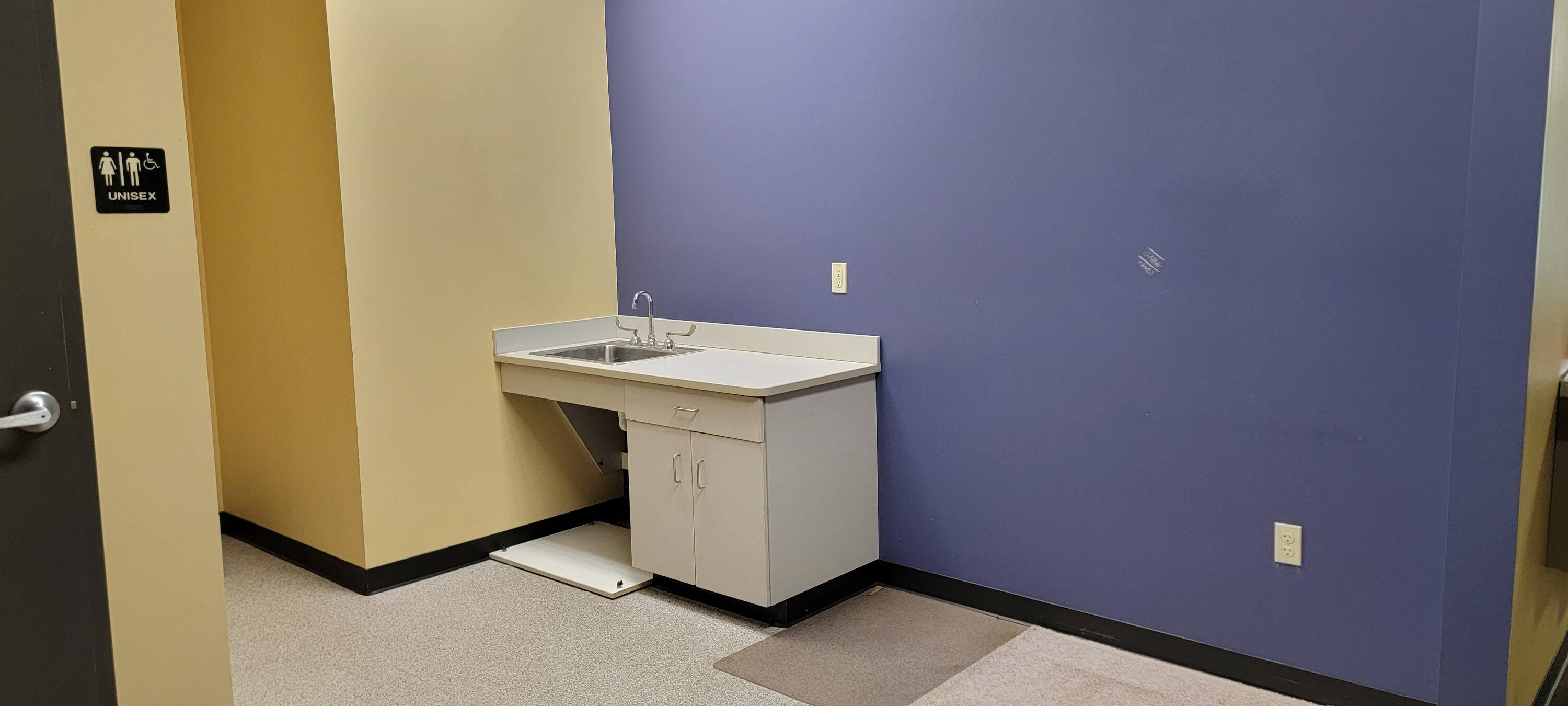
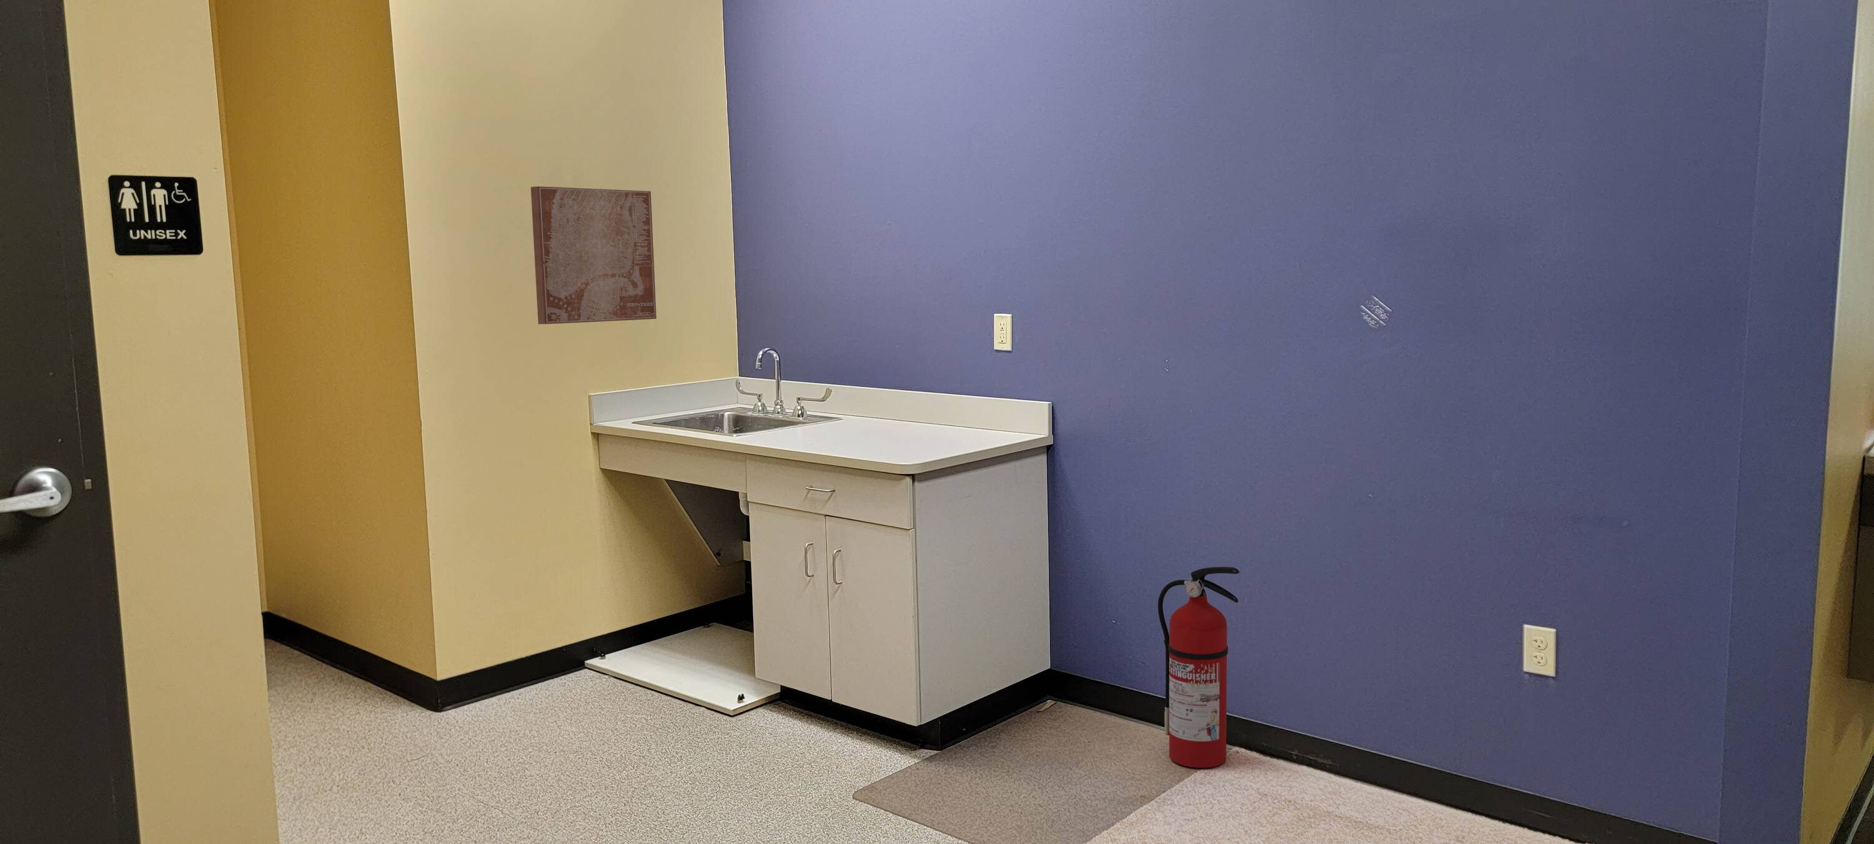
+ fire extinguisher (1196, 661)
+ wall art (596, 255)
